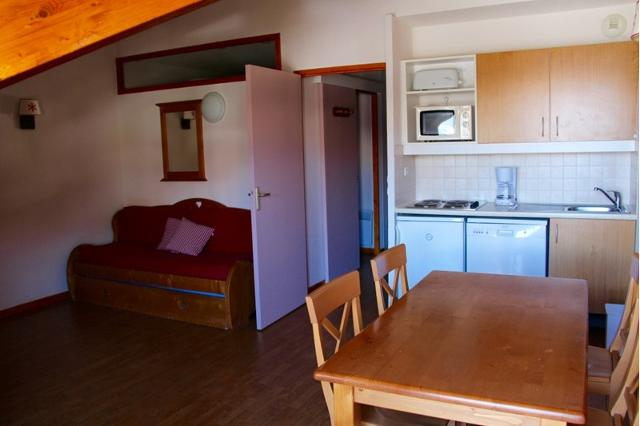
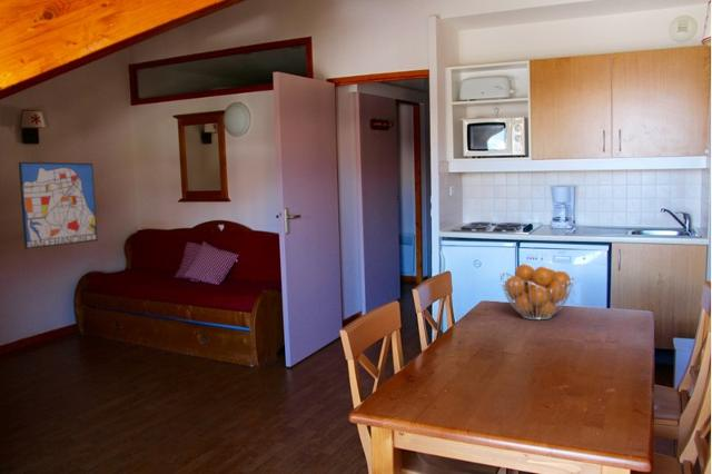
+ wall art (60, 204)
+ fruit basket (536, 290)
